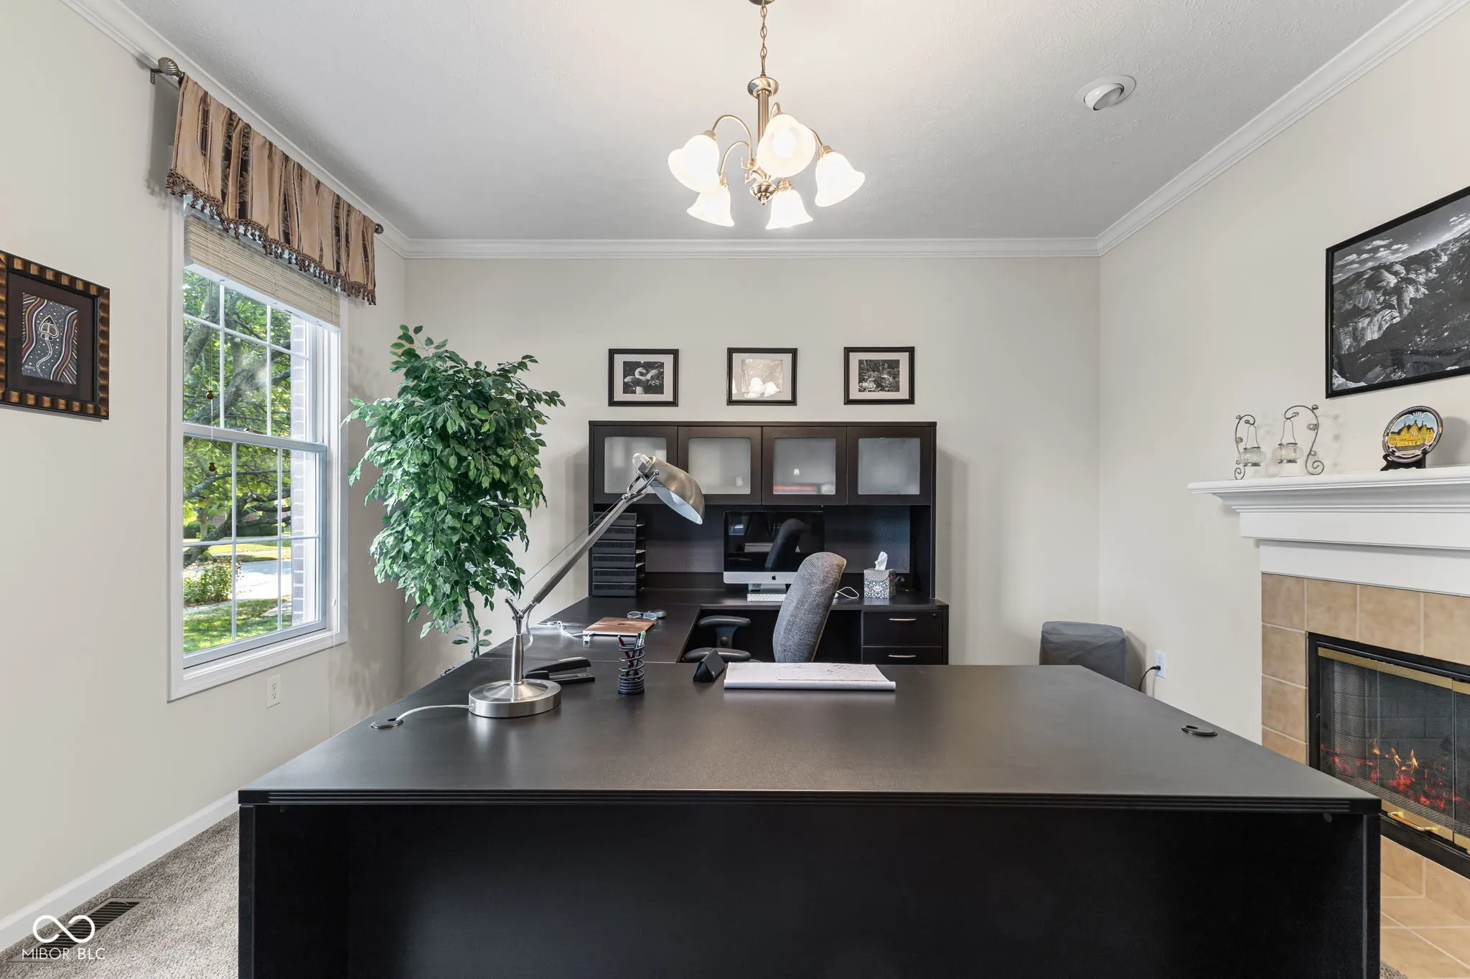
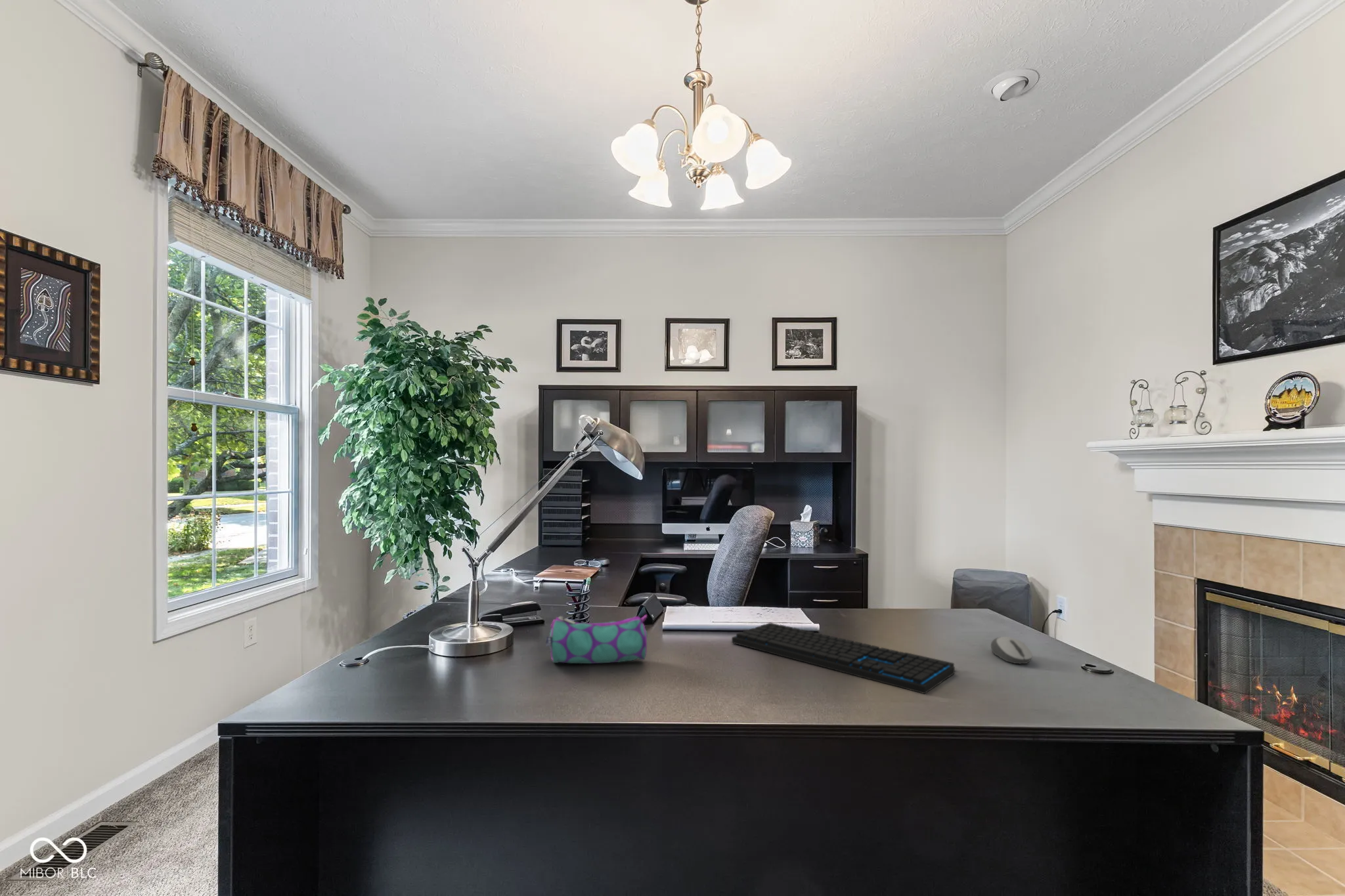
+ computer mouse (1011, 649)
+ pencil case (598, 638)
+ keyboard (838, 650)
